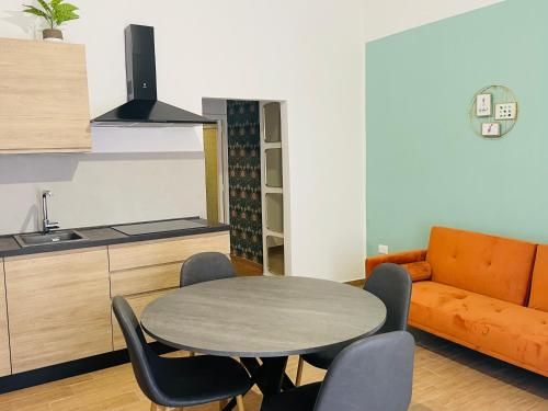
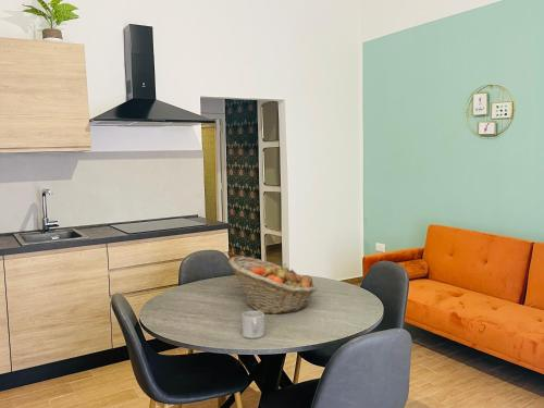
+ fruit basket (272, 281)
+ mug (254, 325)
